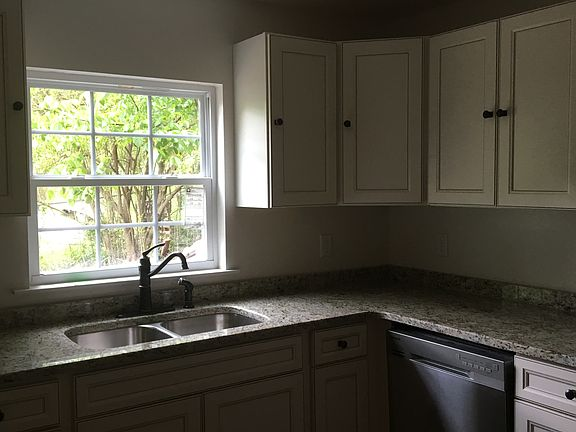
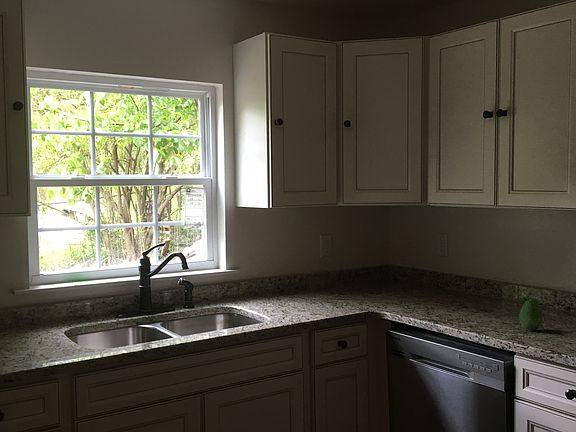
+ fruit (530, 314)
